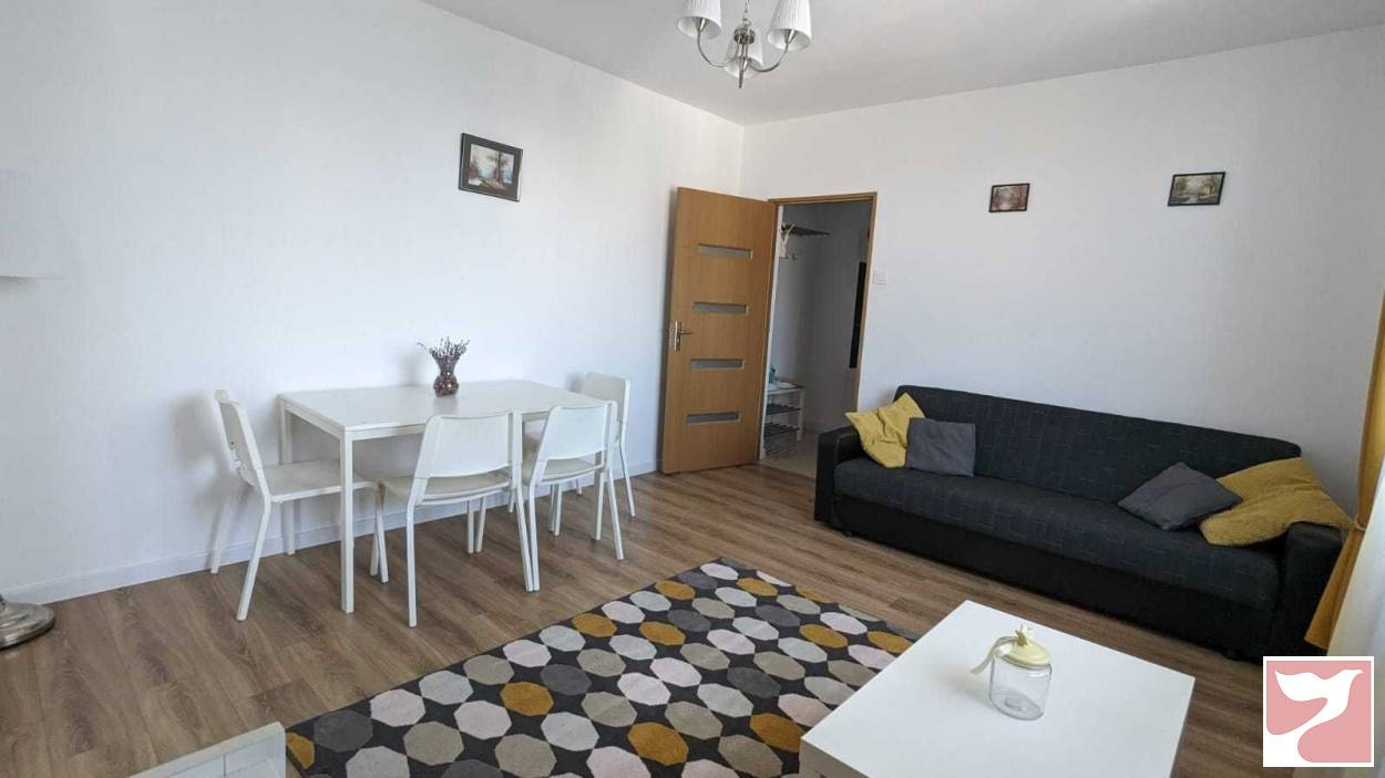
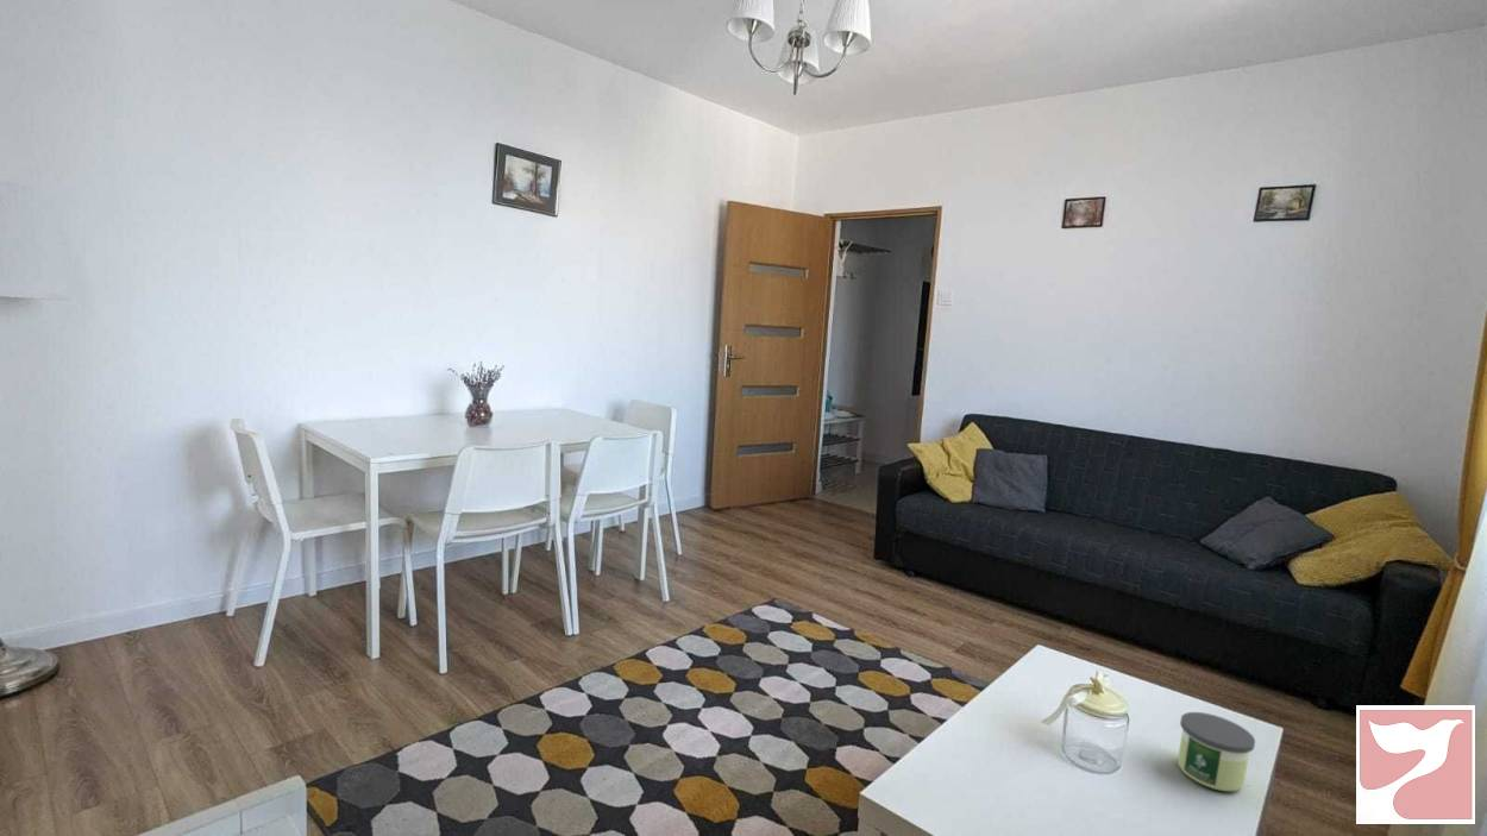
+ candle (1212, 752)
